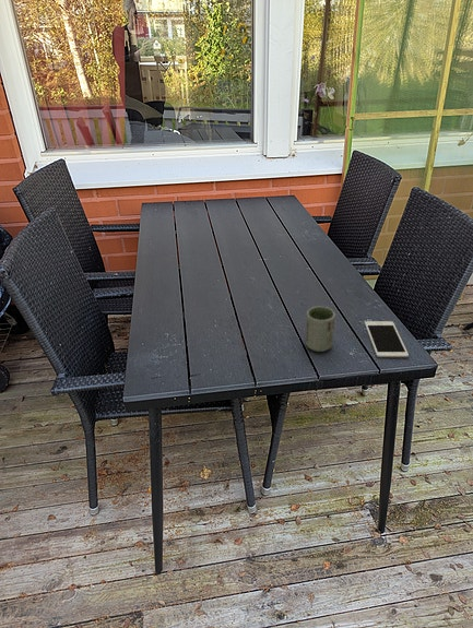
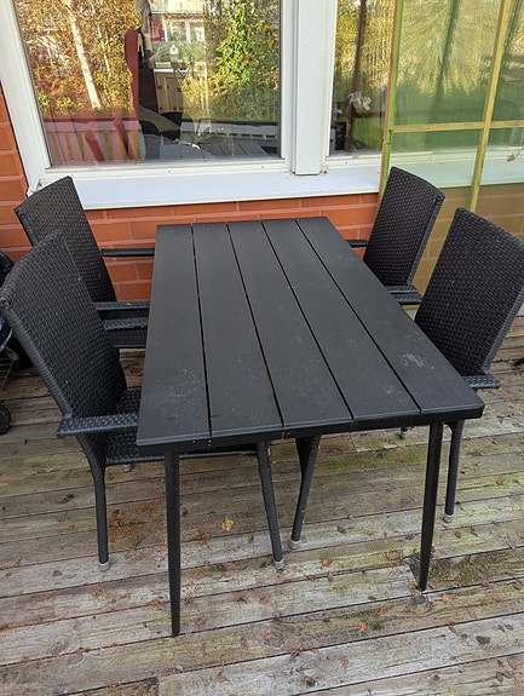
- cup (319, 329)
- cell phone (385, 337)
